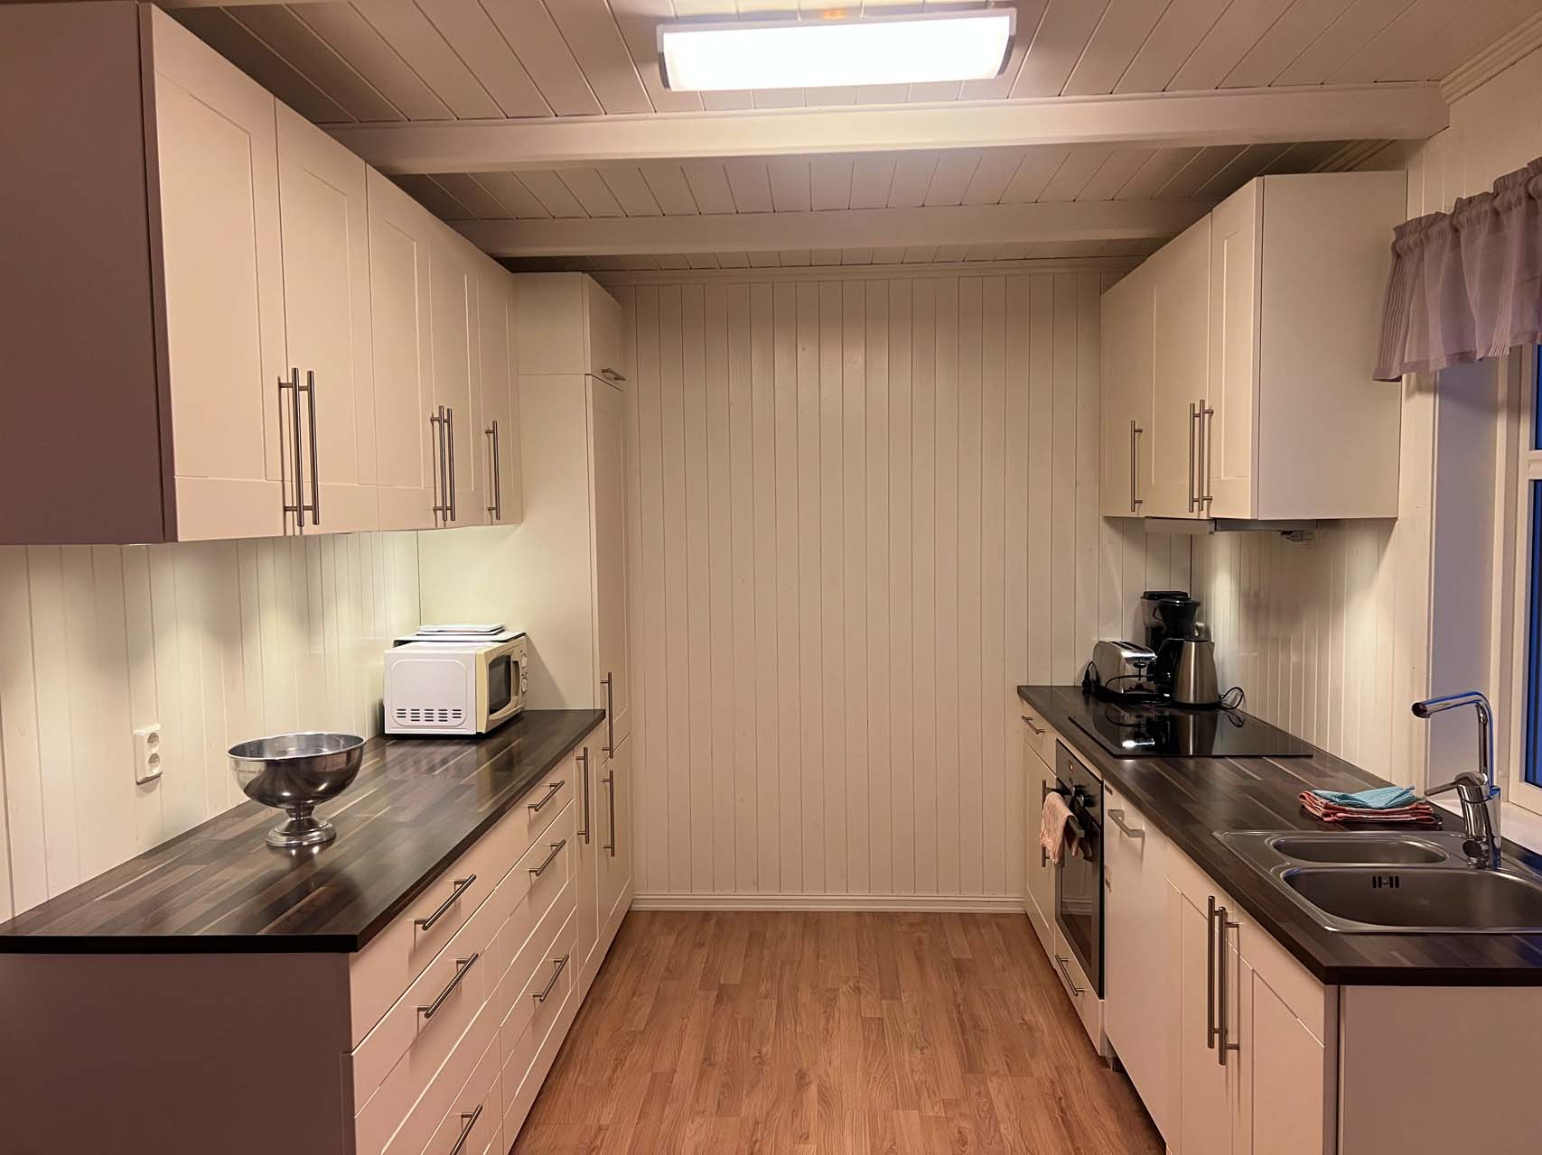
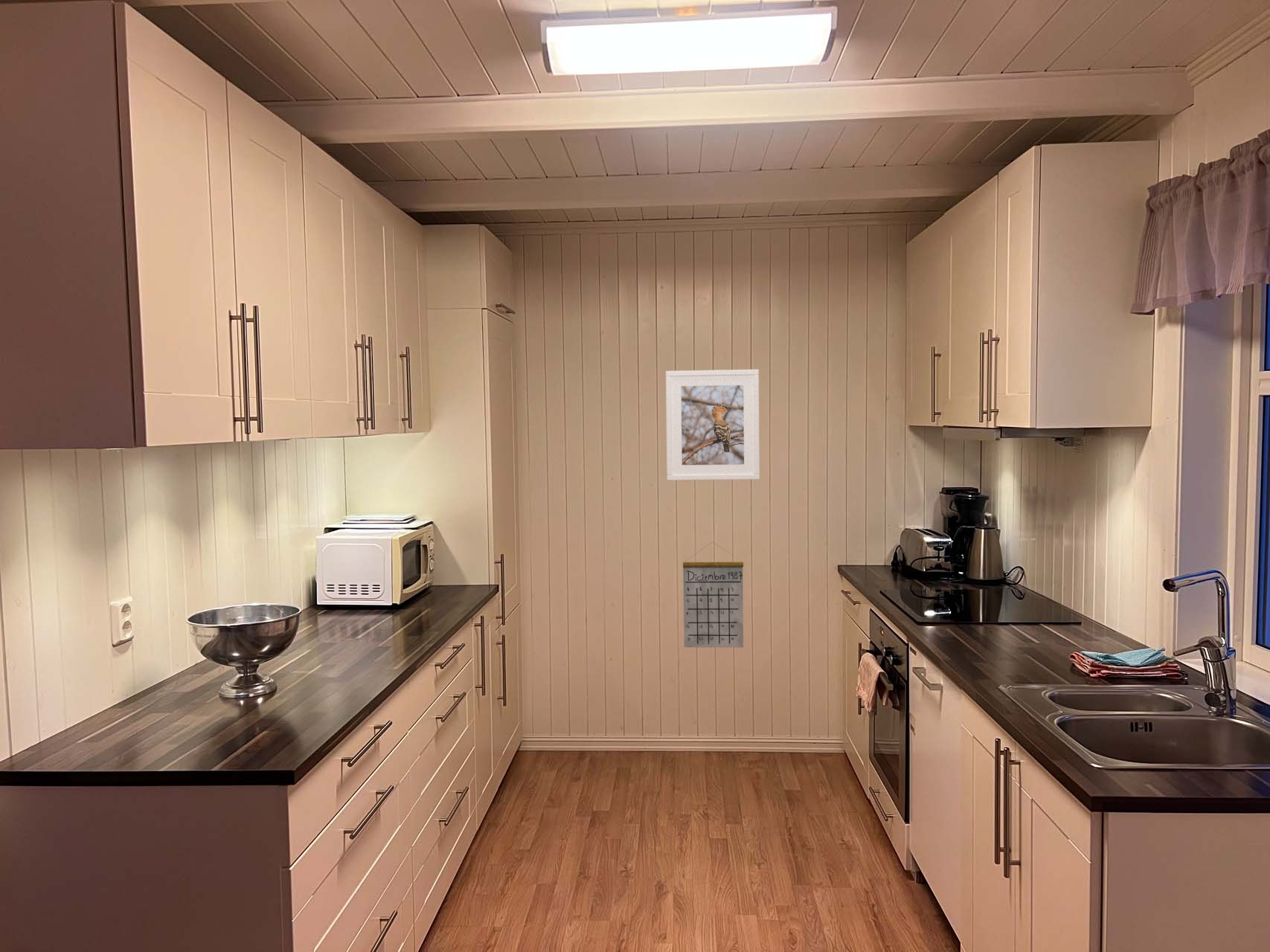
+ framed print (712, 425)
+ calendar (713, 594)
